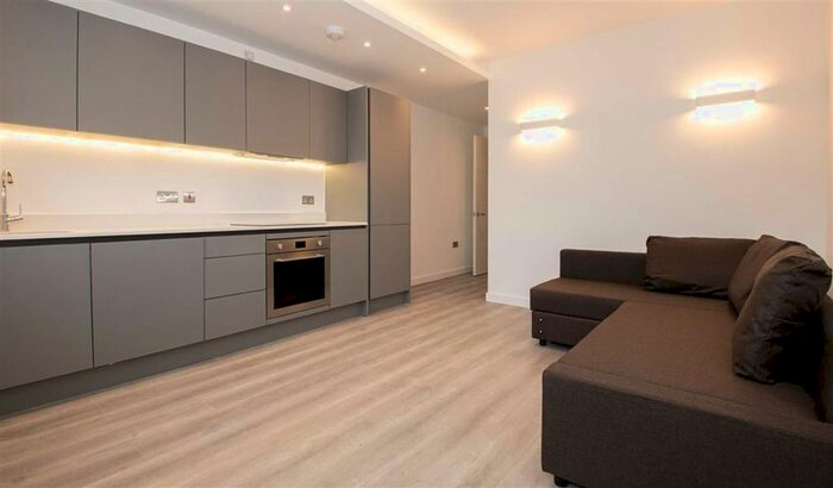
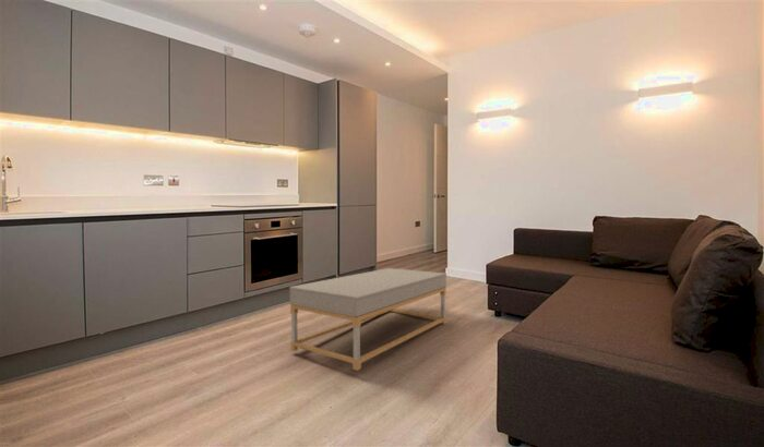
+ coffee table (375, 307)
